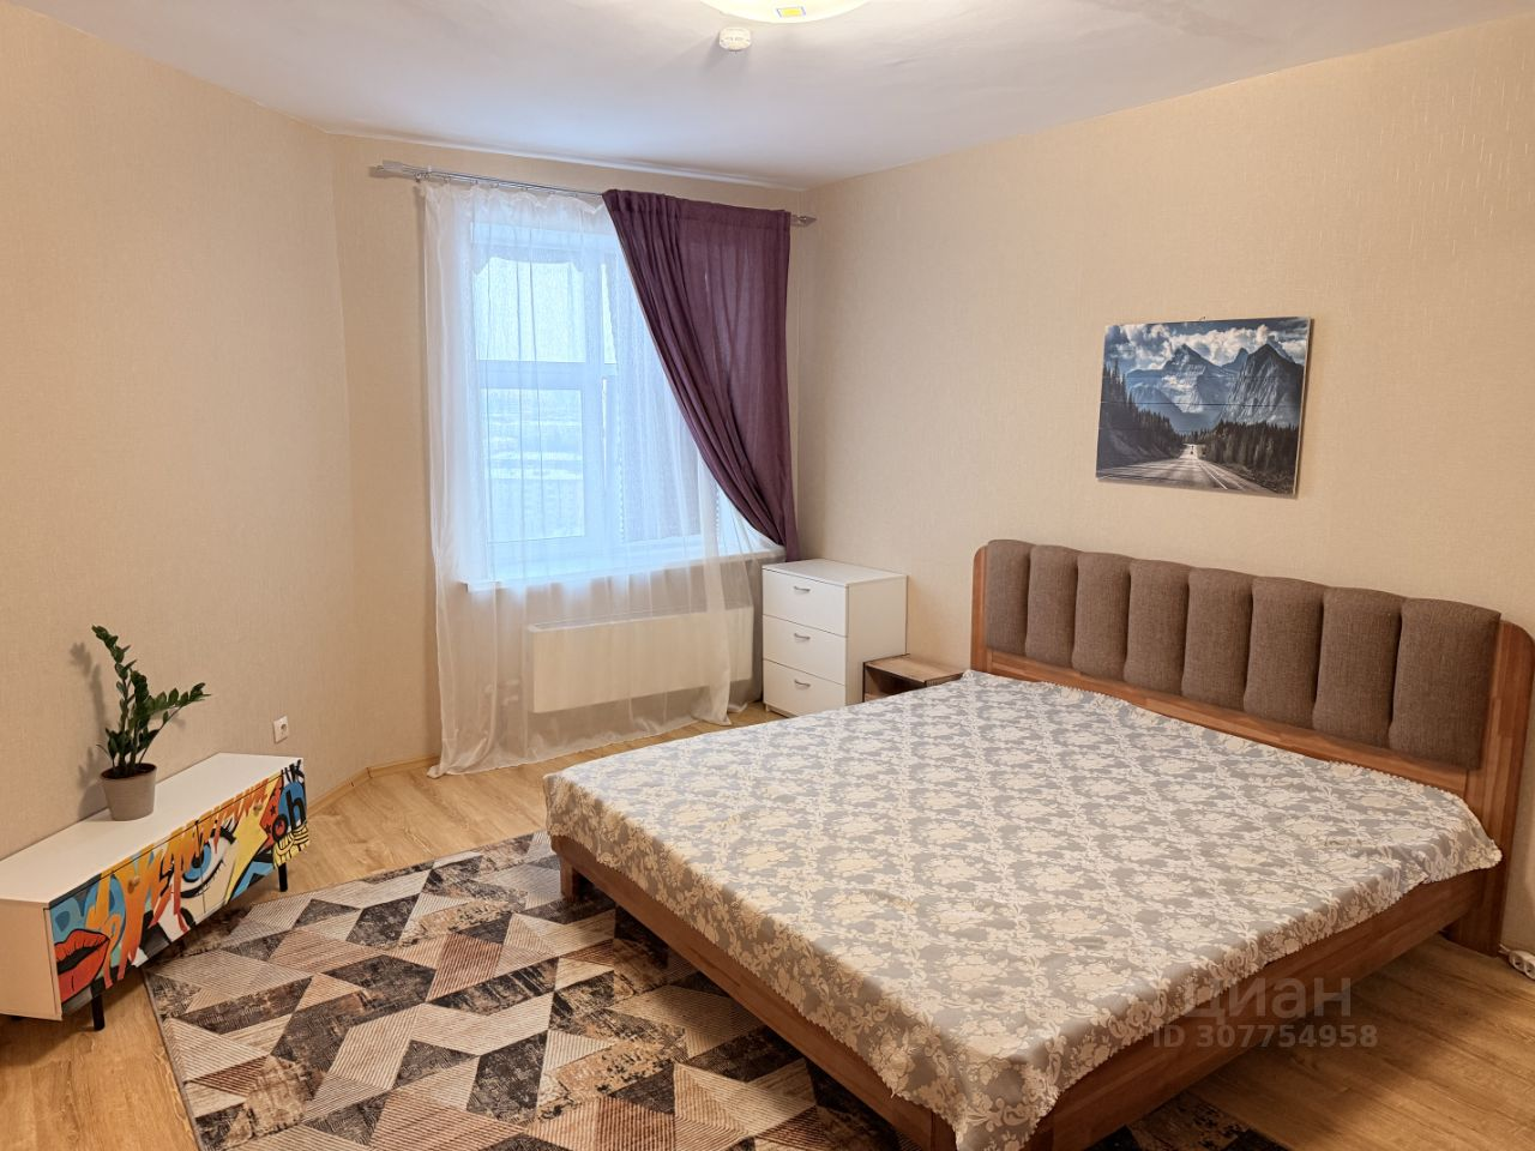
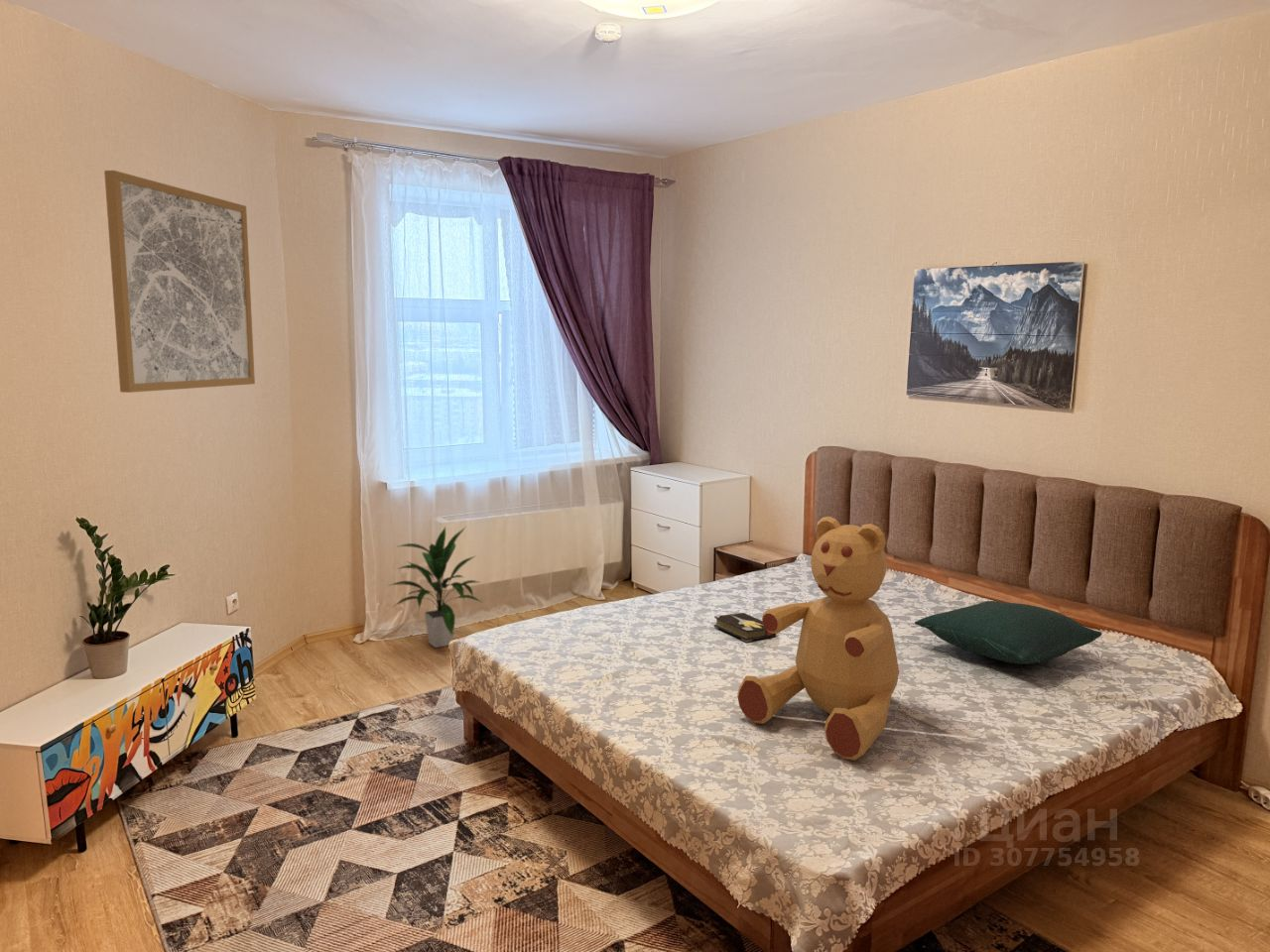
+ teddy bear (838, 622)
+ wall art (189, 290)
+ indoor plant (438, 587)
+ hardback book (744, 625)
+ pillow (1005, 630)
